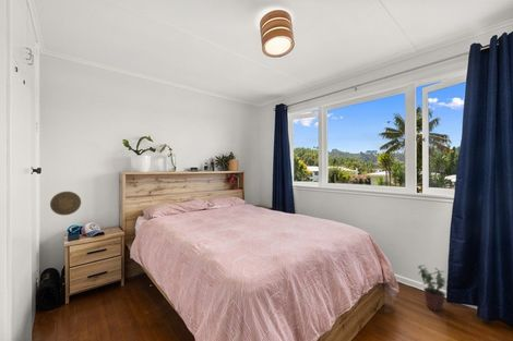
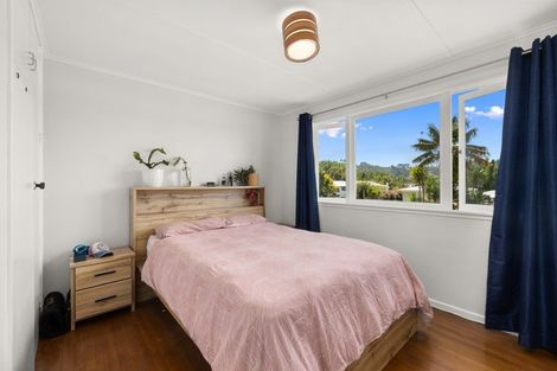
- decorative plate (65, 203)
- potted plant (433, 287)
